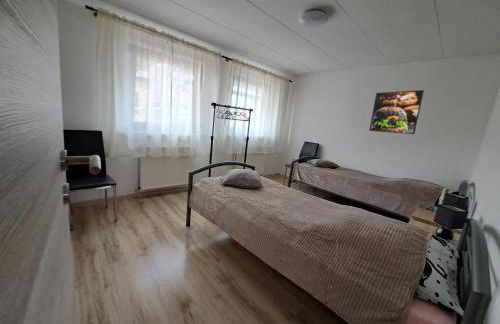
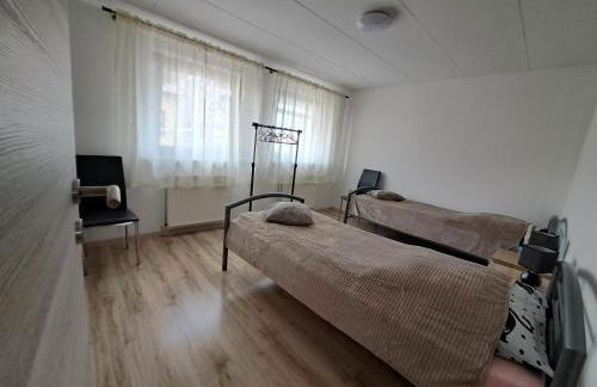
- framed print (394, 112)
